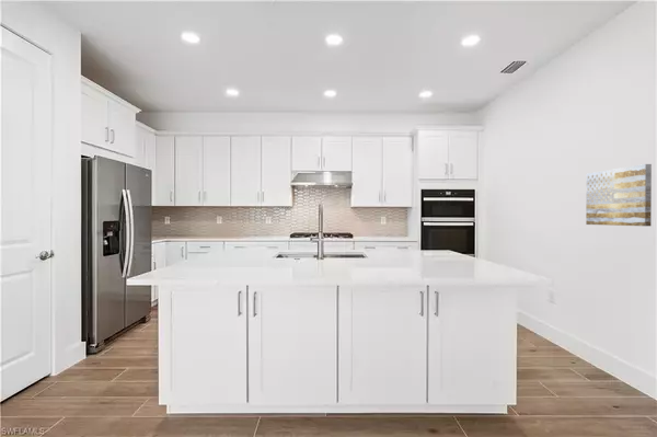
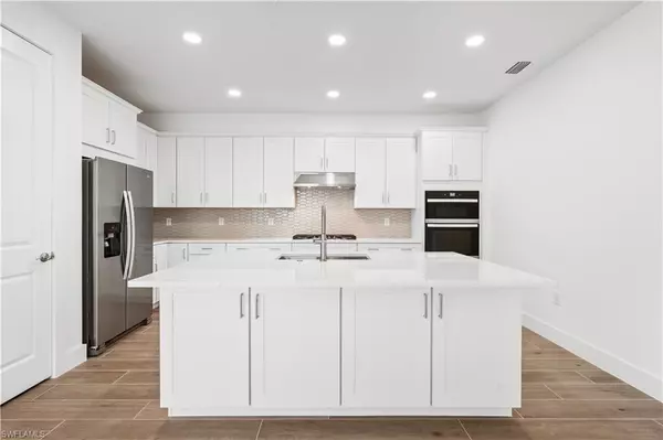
- wall art (615, 197)
